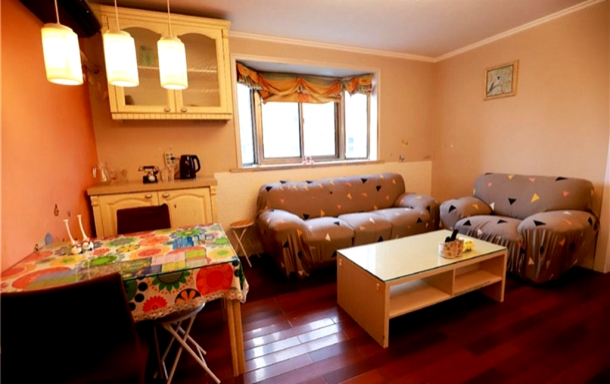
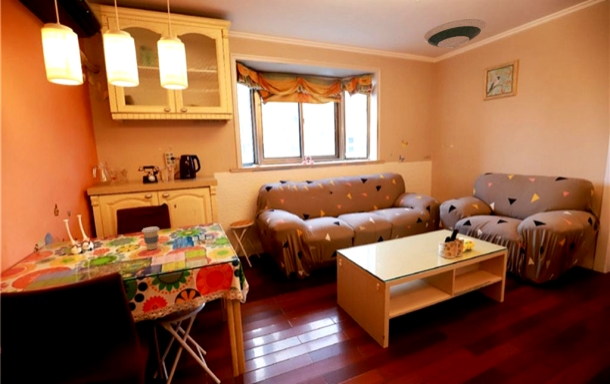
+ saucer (453, 39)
+ coffee cup (151, 238)
